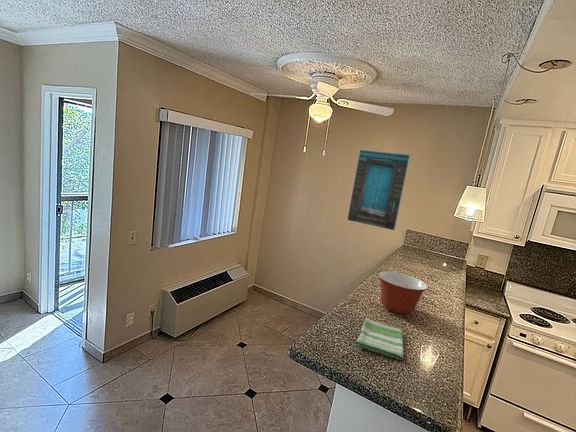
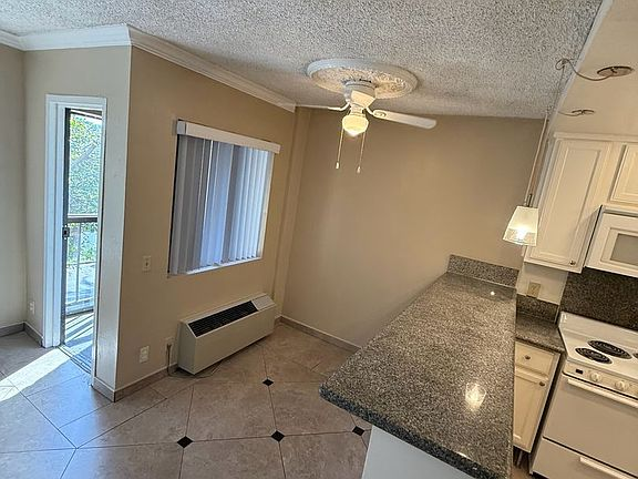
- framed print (377, 189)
- mixing bowl (399, 294)
- dish towel (381, 336)
